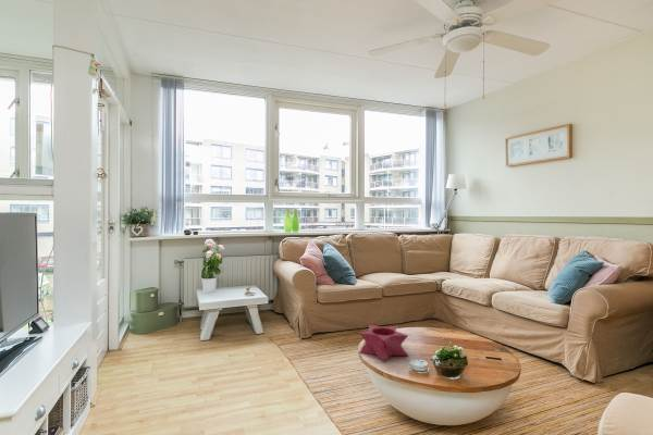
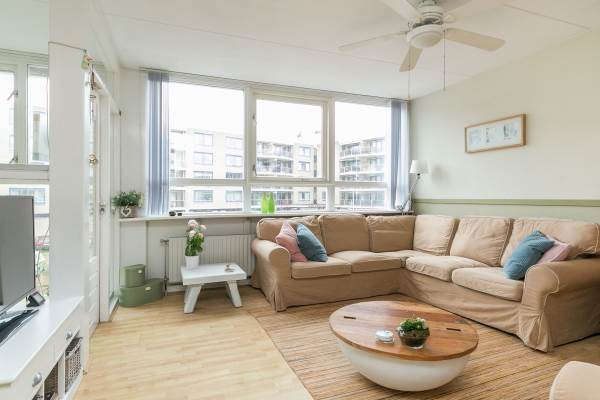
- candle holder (384, 340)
